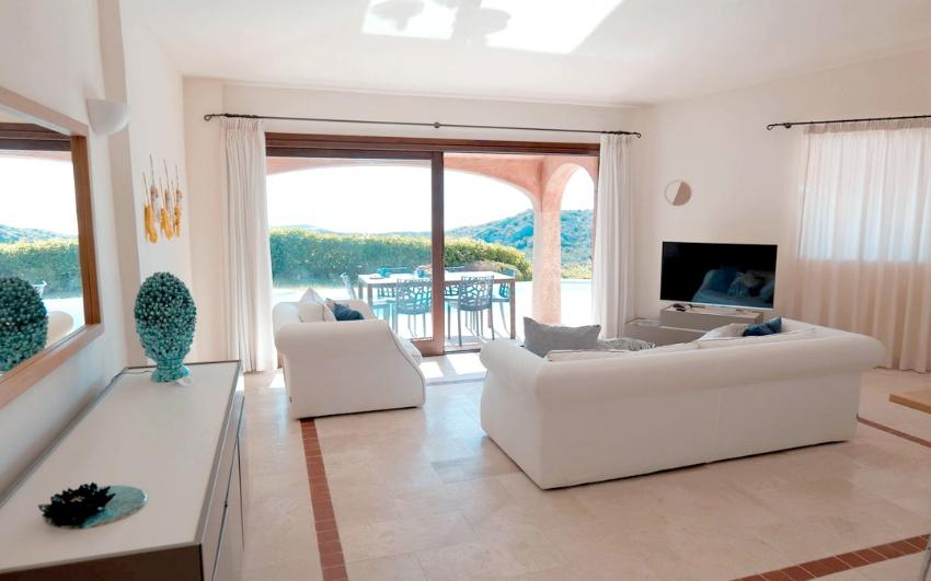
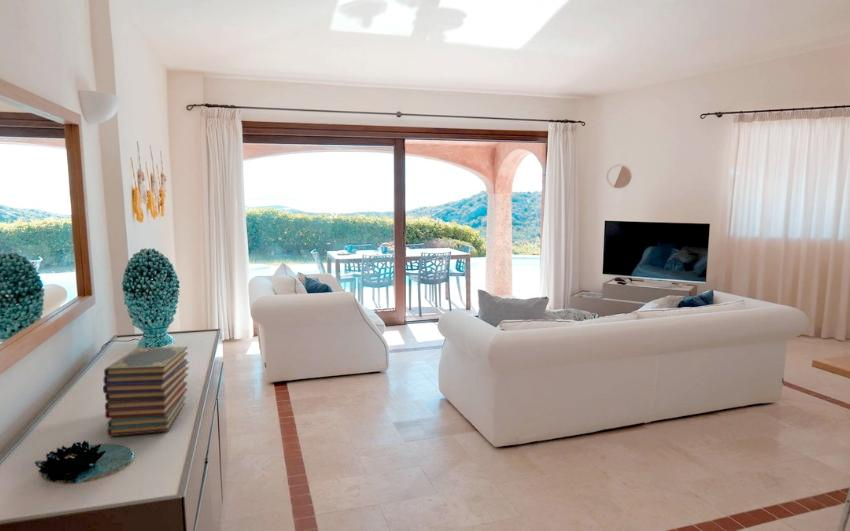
+ book stack (150, 388)
